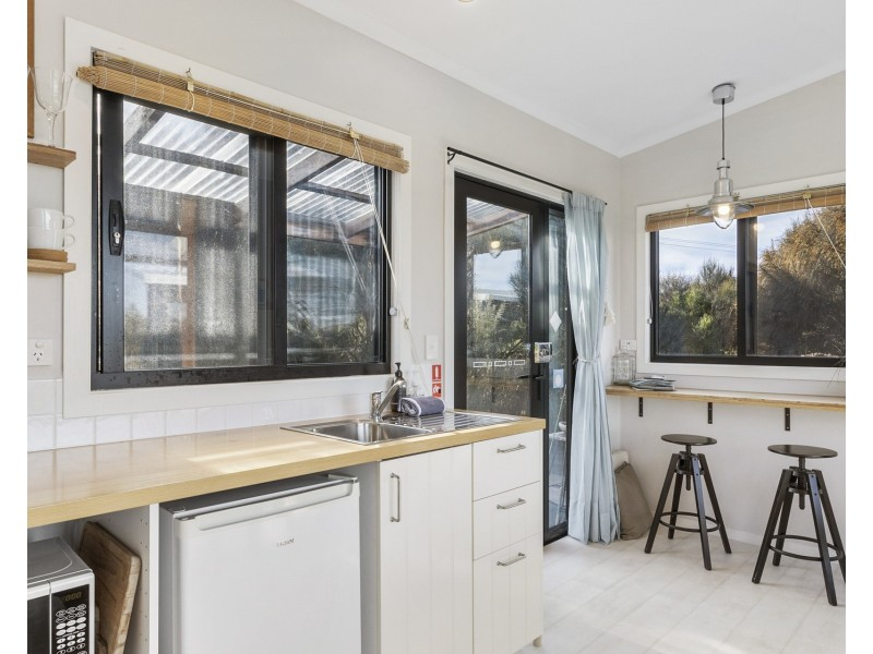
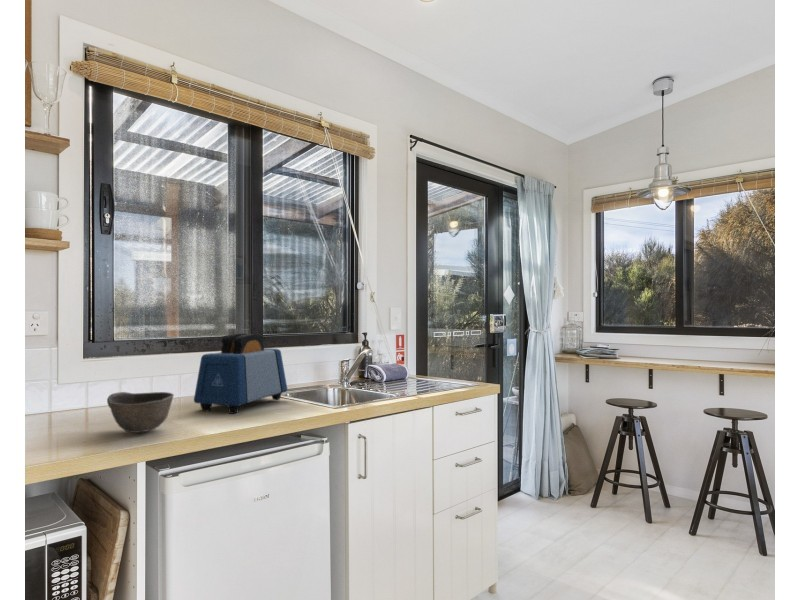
+ bowl (136, 412)
+ toaster (243, 369)
